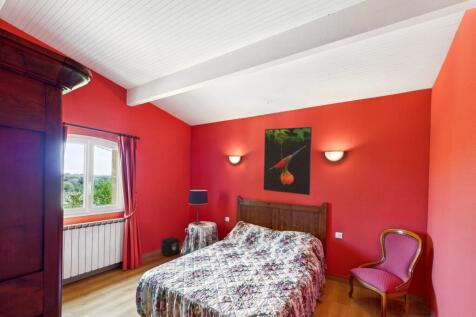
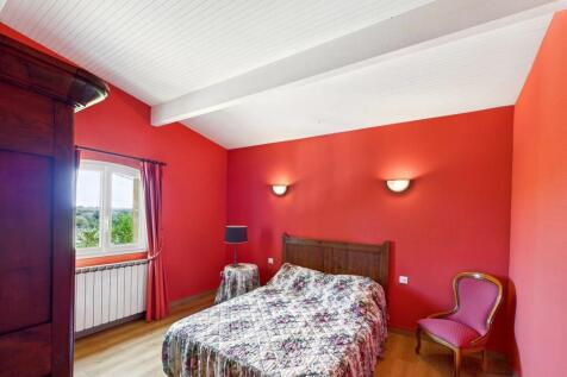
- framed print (286, 160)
- air purifier (170, 246)
